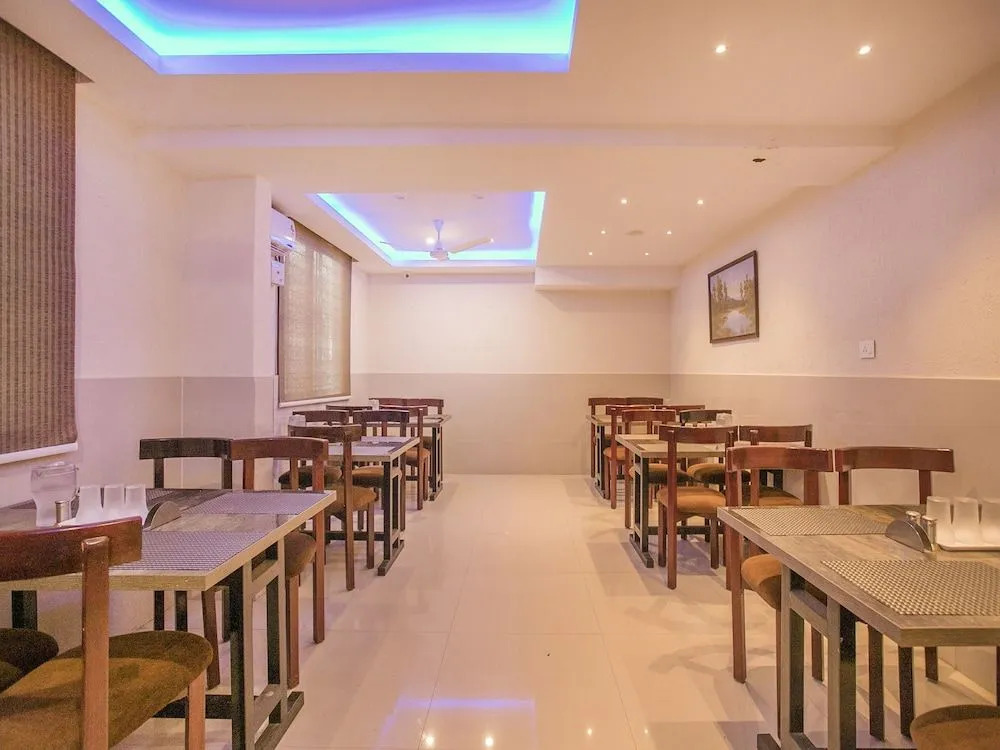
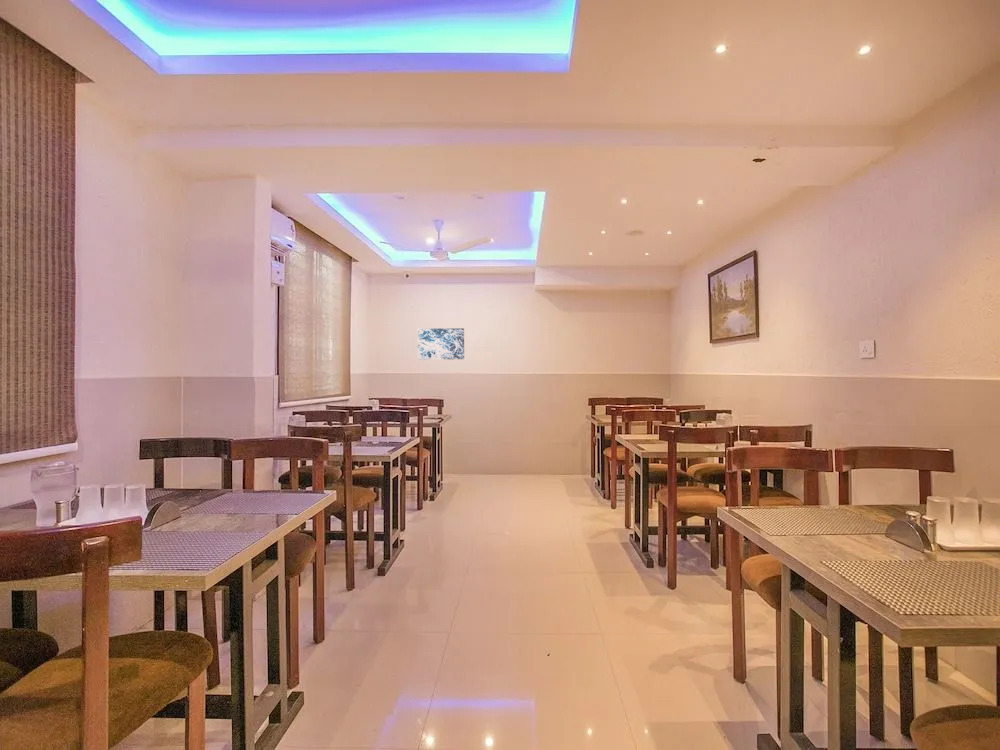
+ wall art (441, 344)
